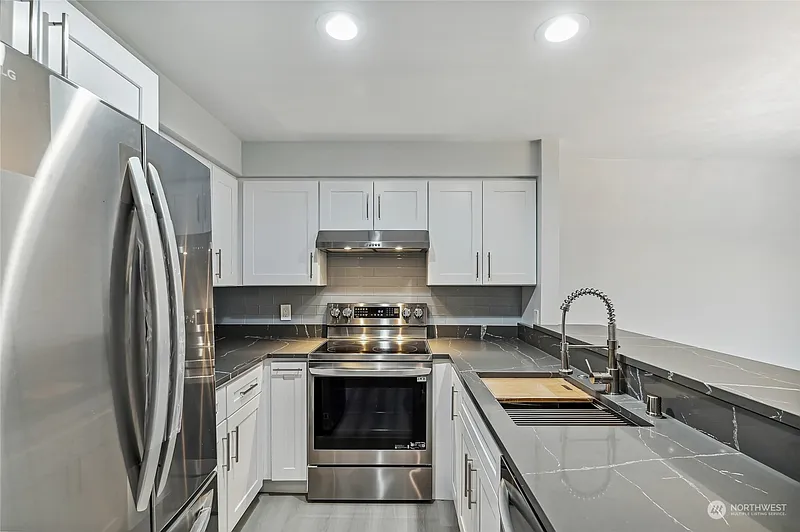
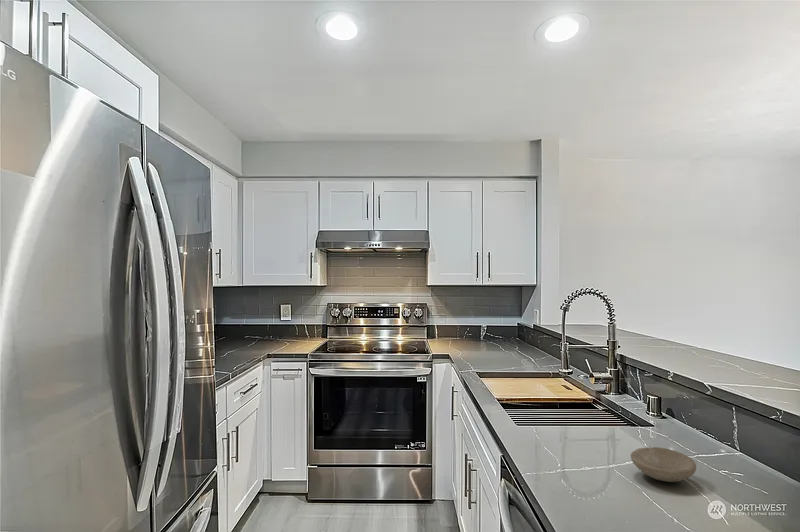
+ bowl (662, 467)
